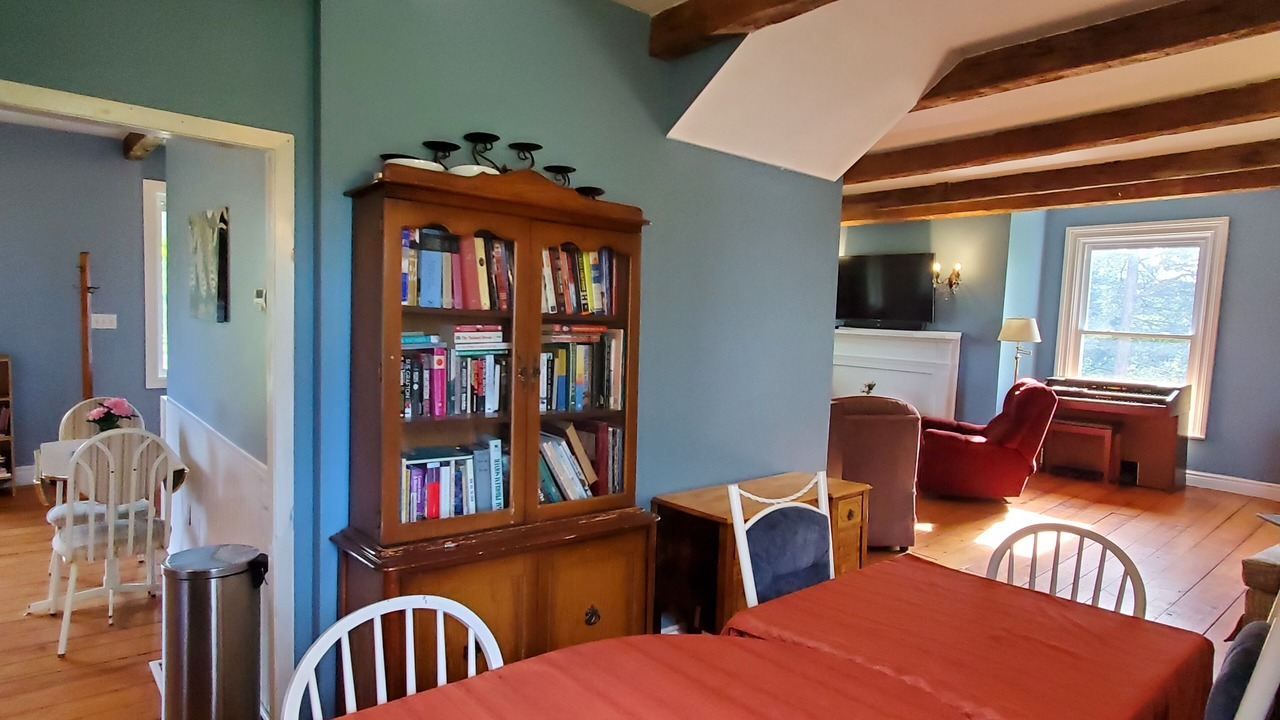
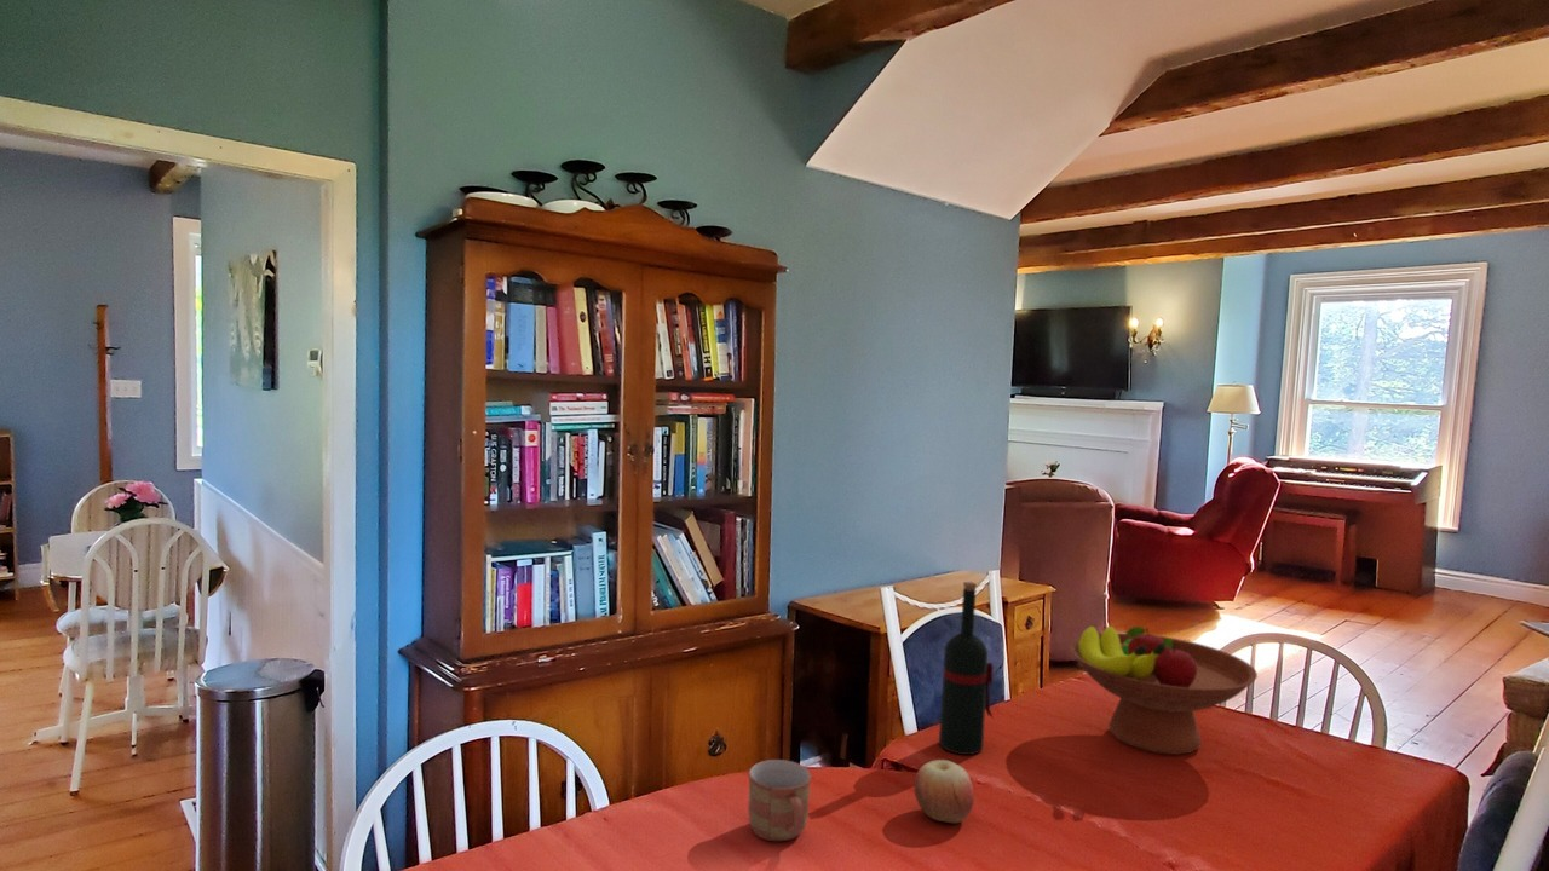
+ wine bottle (971, 664)
+ apple (943, 790)
+ mug (782, 806)
+ fruit bowl (1157, 682)
